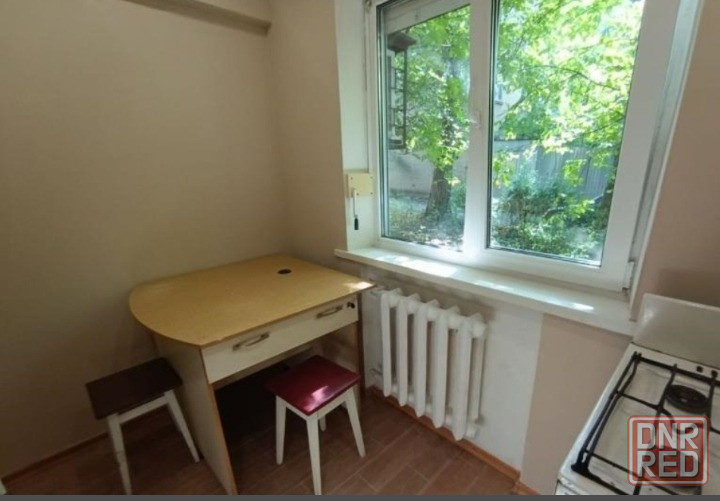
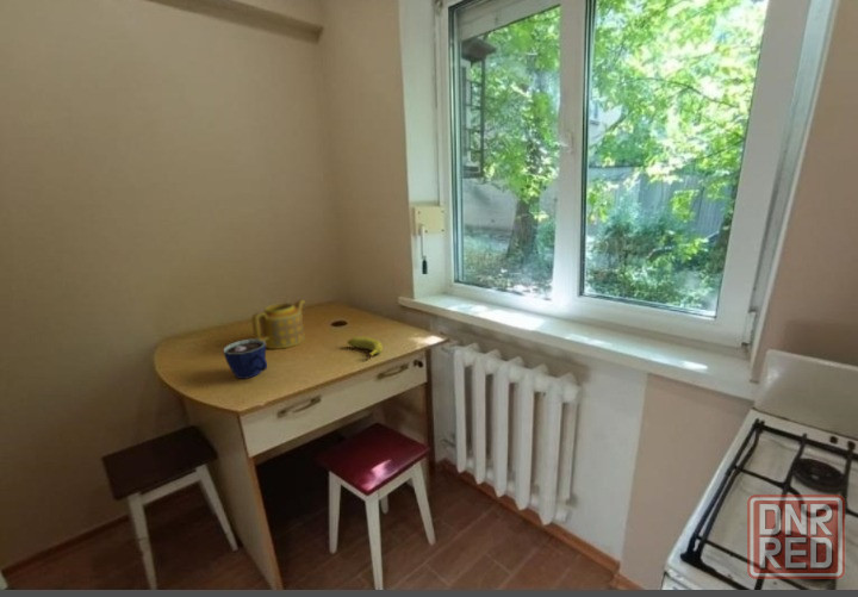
+ teapot (282, 323)
+ banana (363, 346)
+ cup (250, 360)
